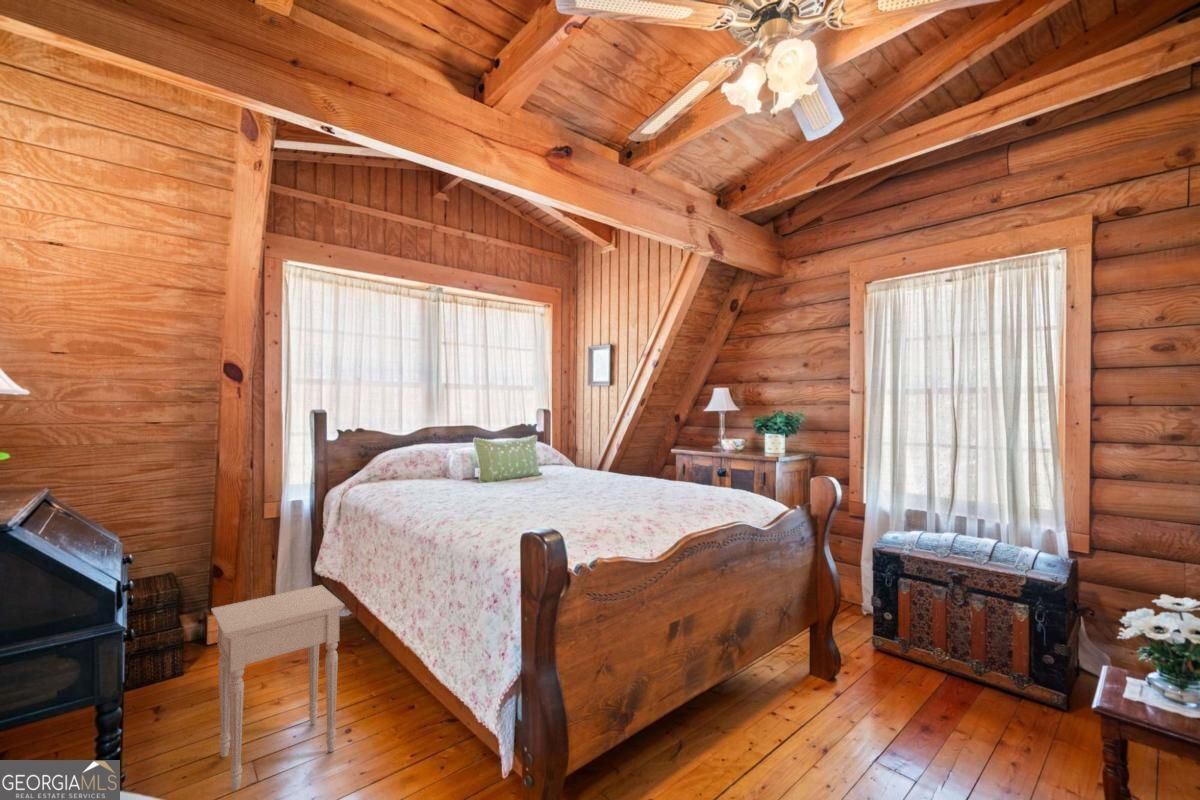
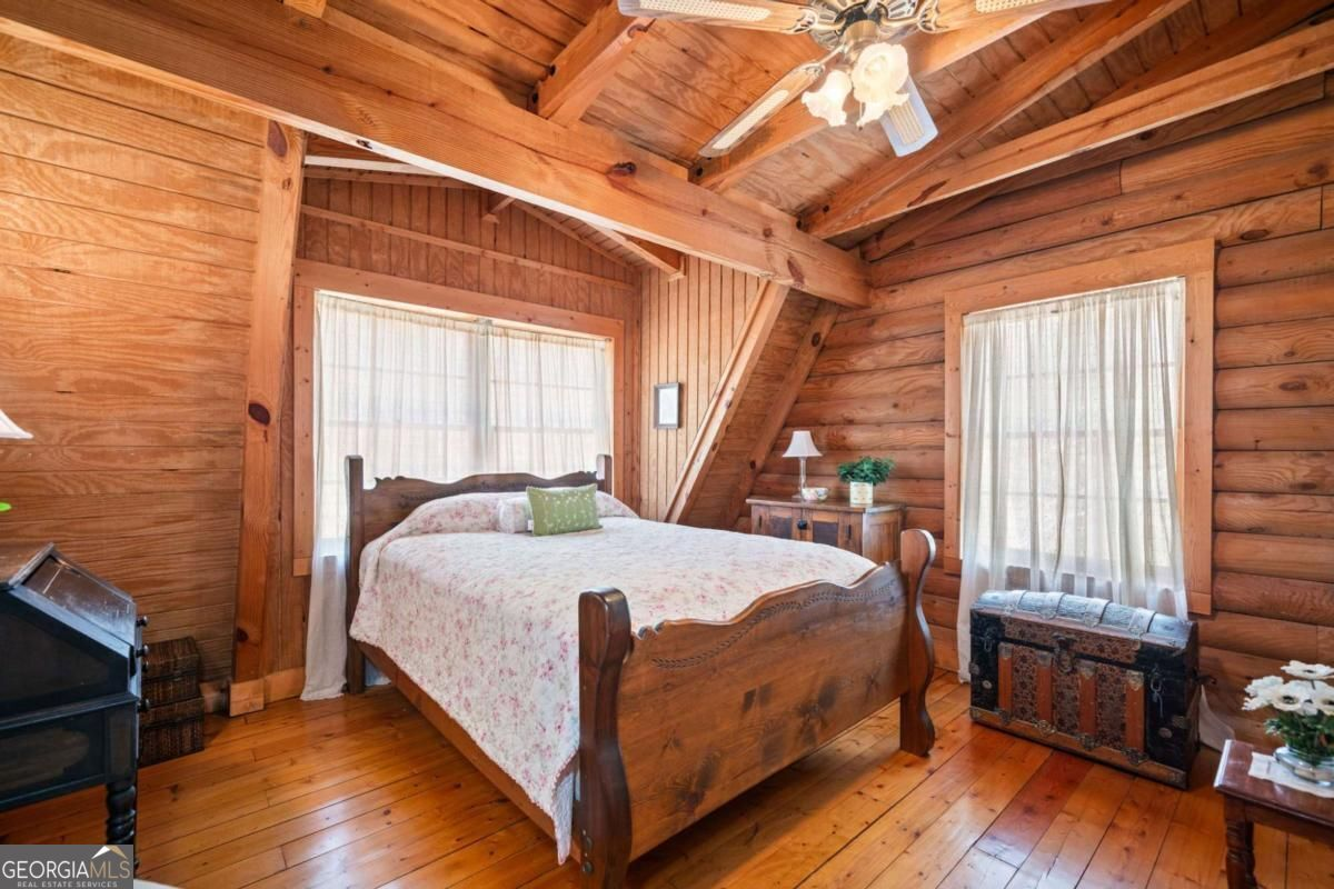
- nightstand (271, 657)
